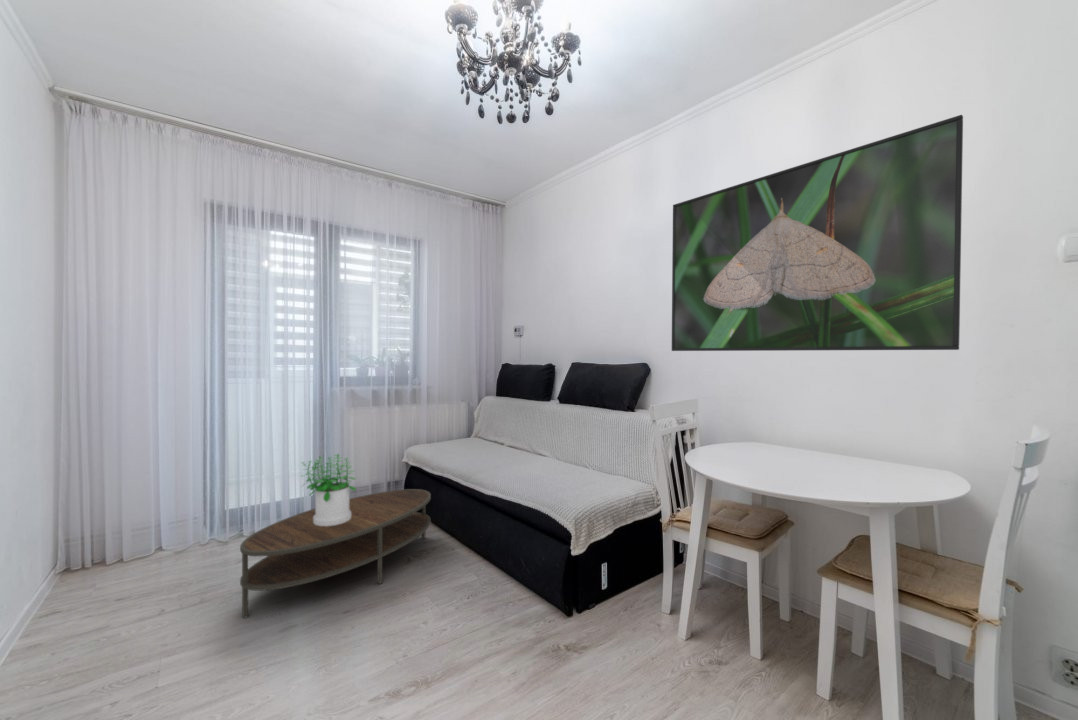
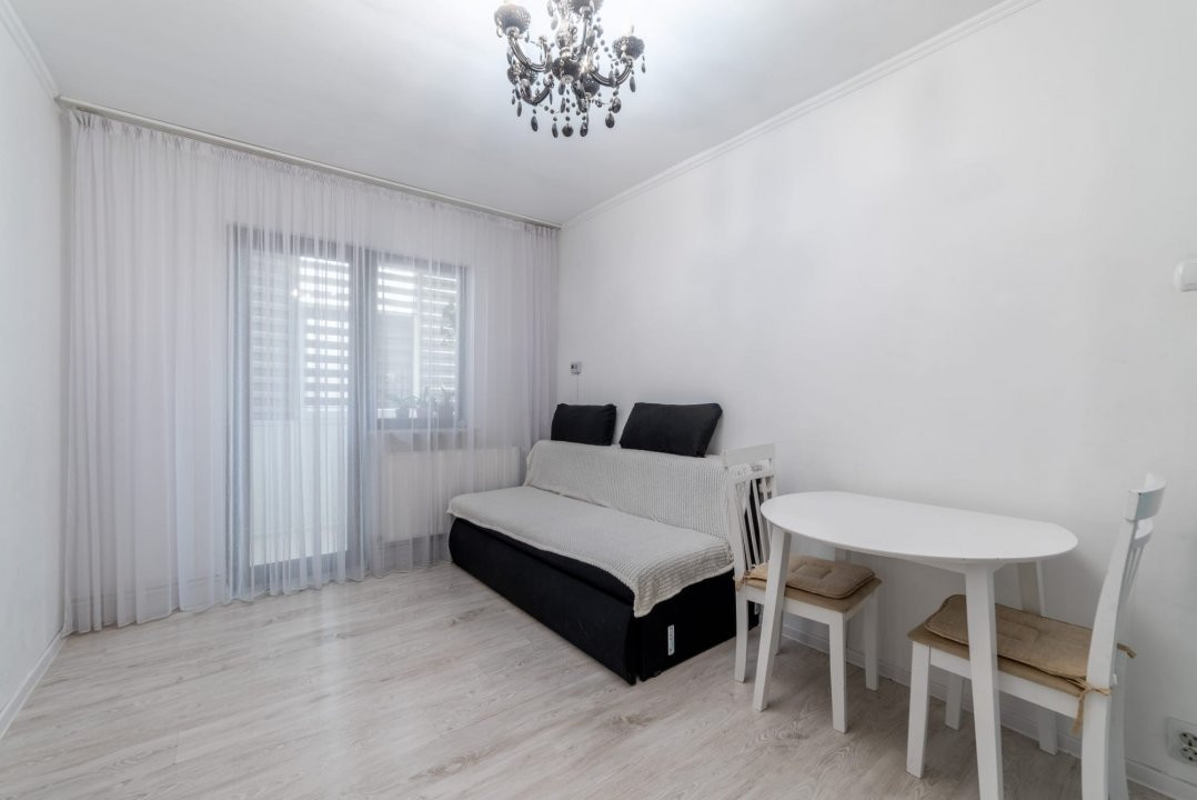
- potted plant (327, 487)
- coffee table (350, 542)
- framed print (783, 260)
